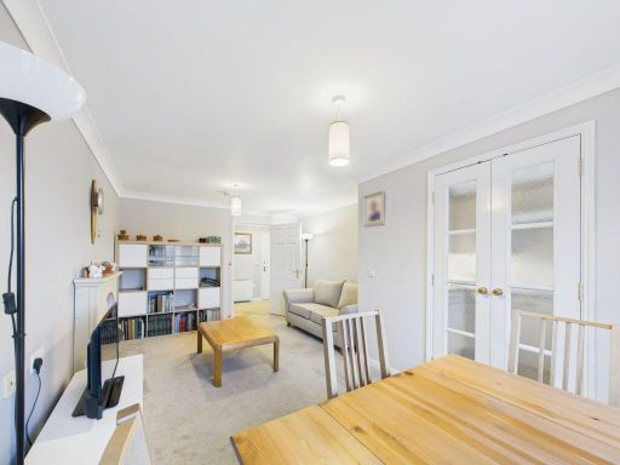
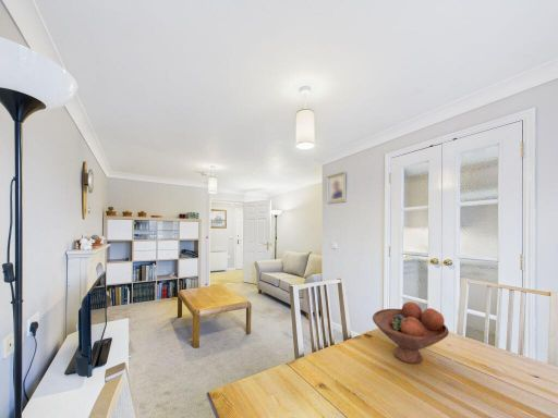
+ fruit bowl (408, 332)
